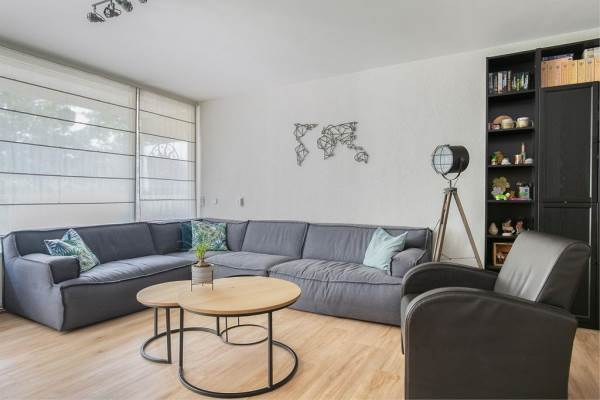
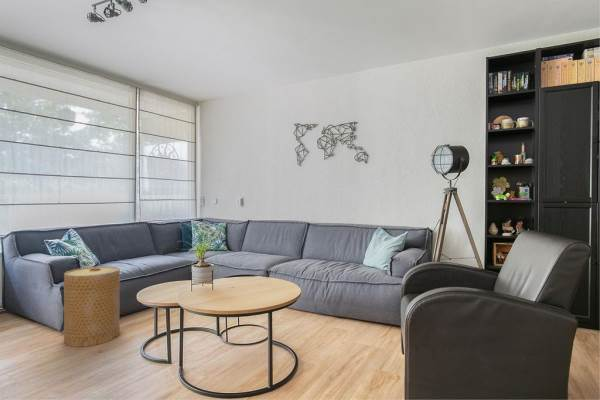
+ basket (92, 303)
